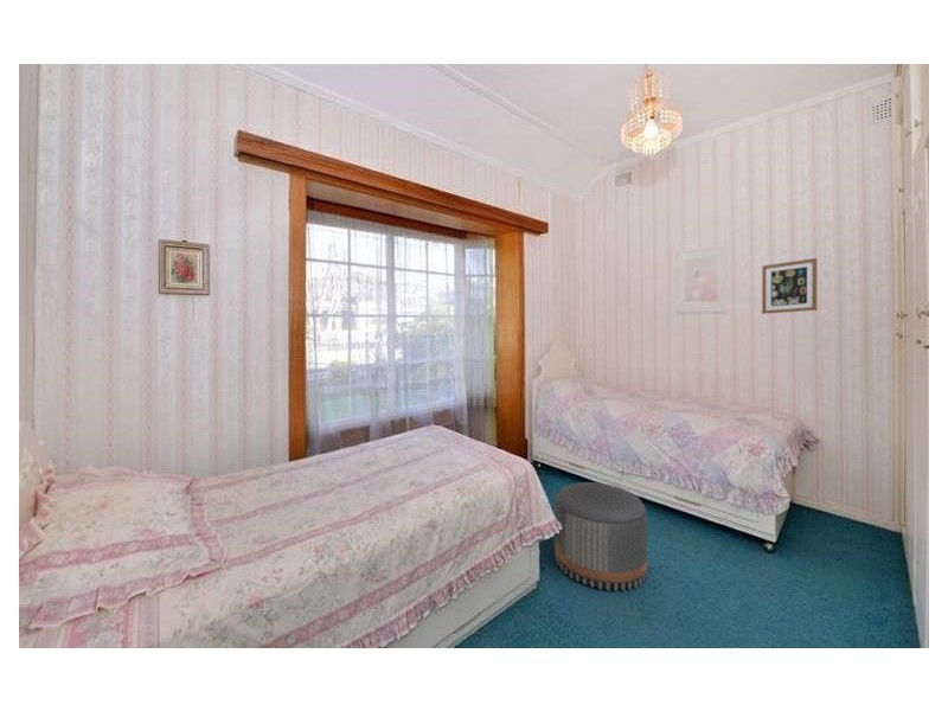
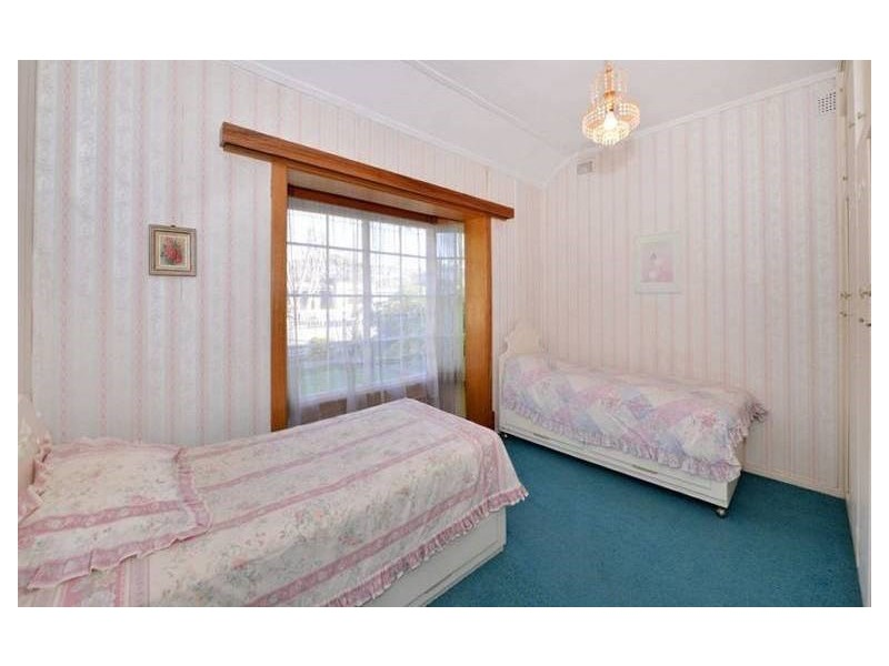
- pouf (598, 525)
- wall art (788, 287)
